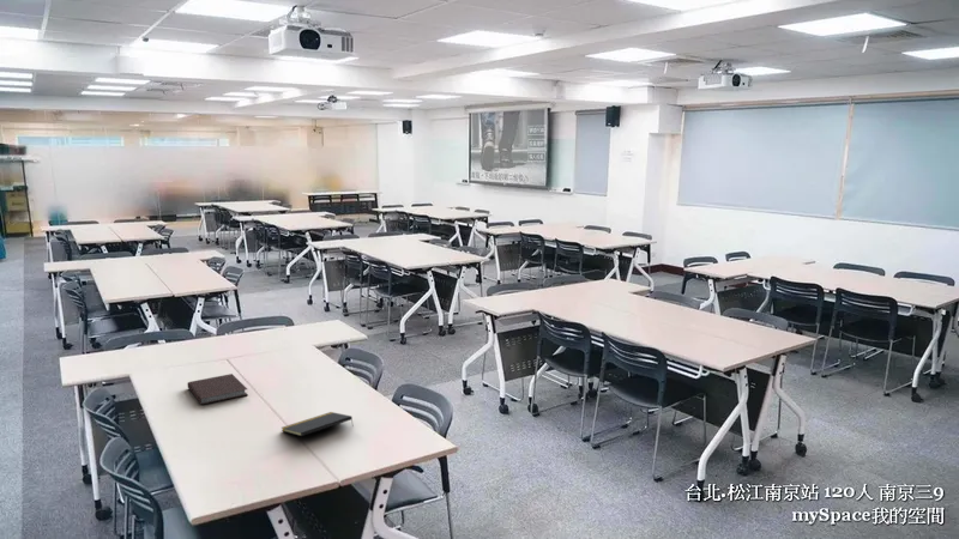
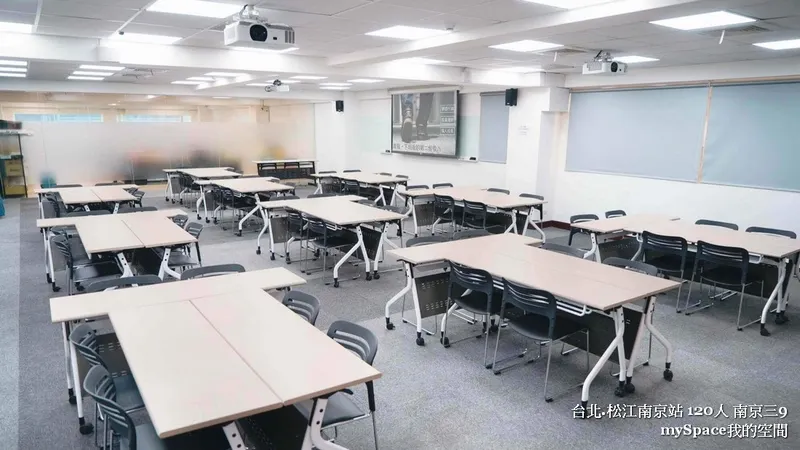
- notebook (217, 388)
- notepad (316, 423)
